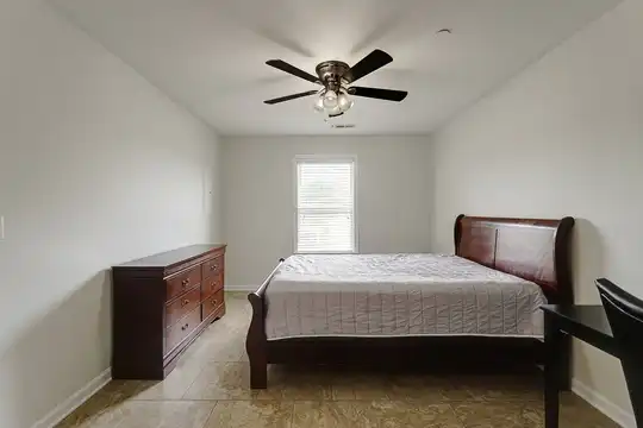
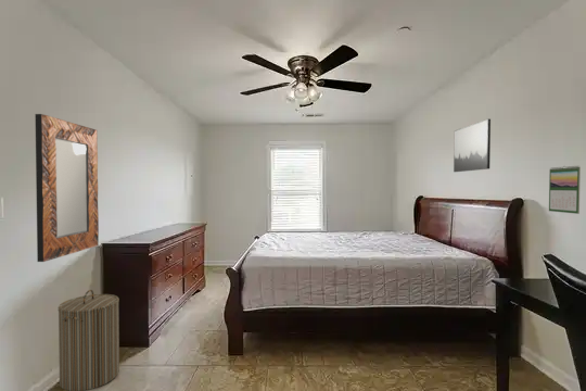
+ wall art (470, 148)
+ calendar (563, 189)
+ home mirror (71, 188)
+ laundry hamper (90, 333)
